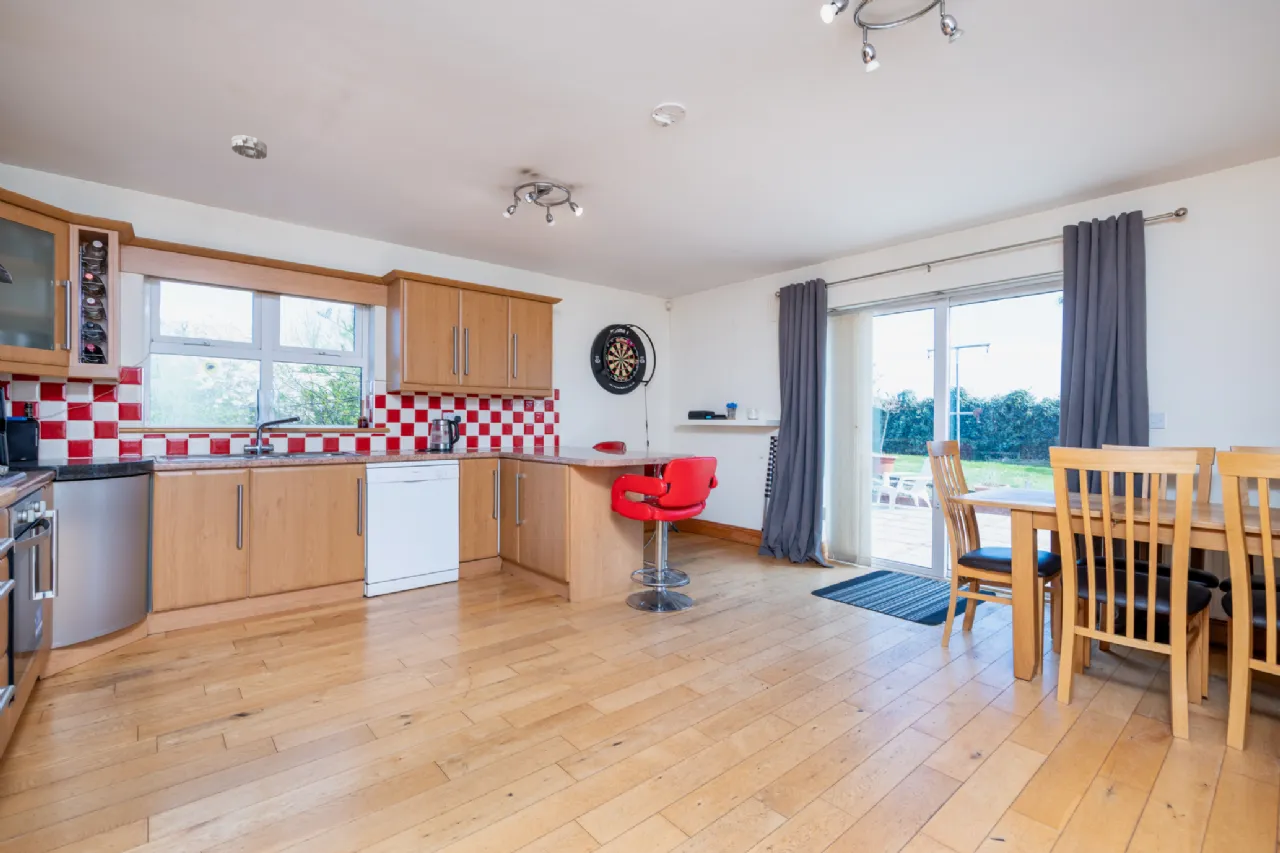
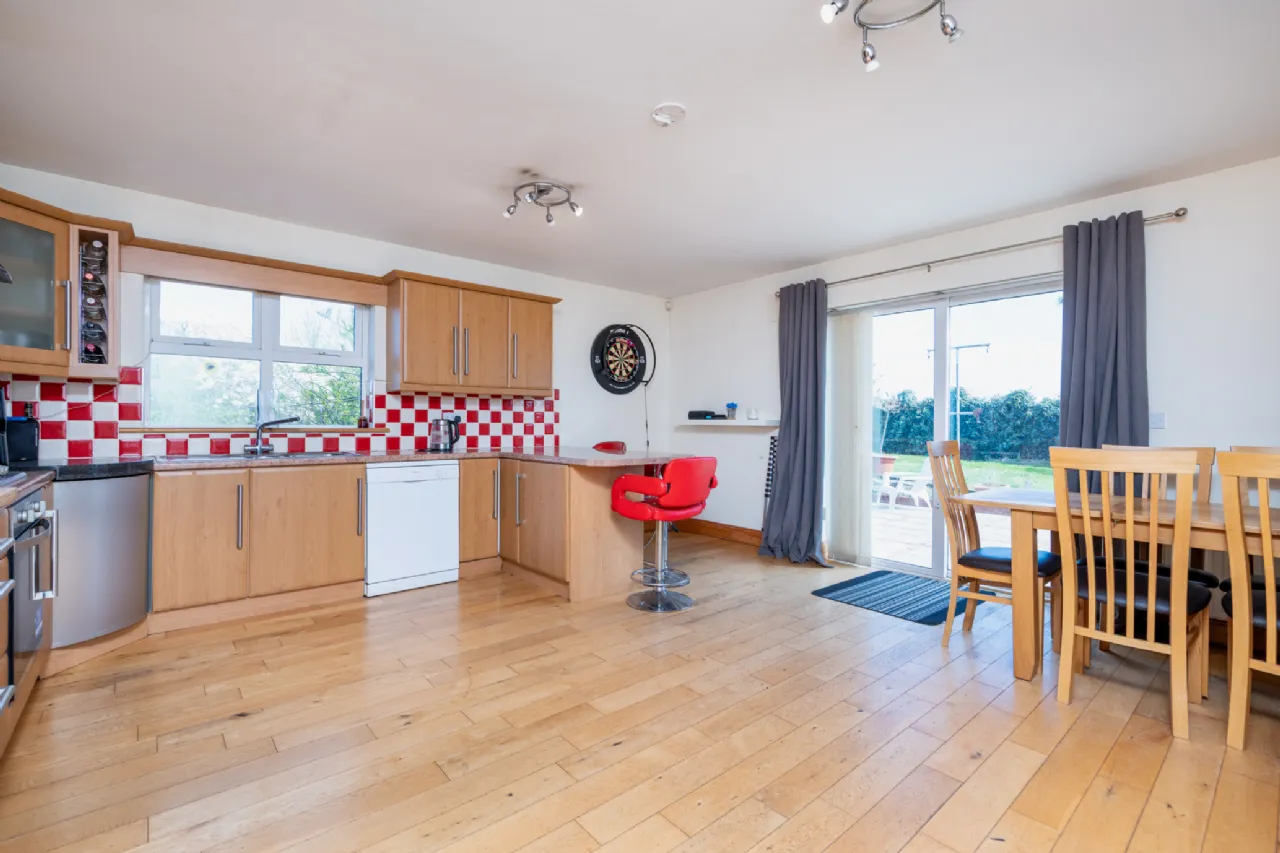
- smoke detector (249, 146)
